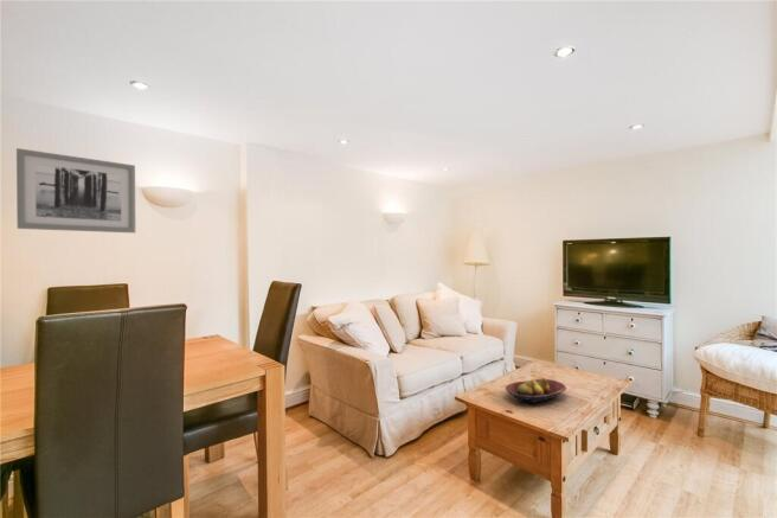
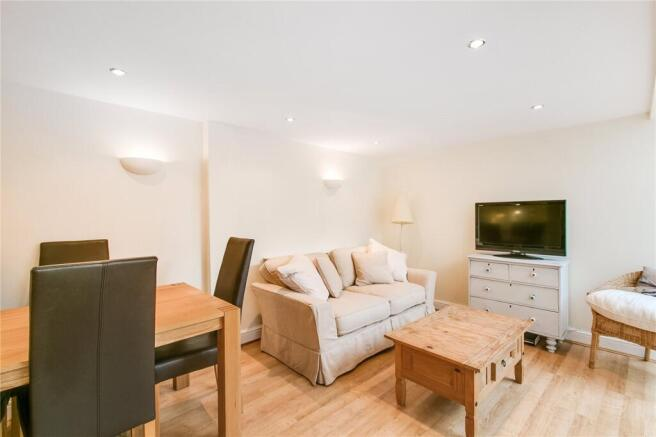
- fruit bowl (535, 388)
- wall art (81, 194)
